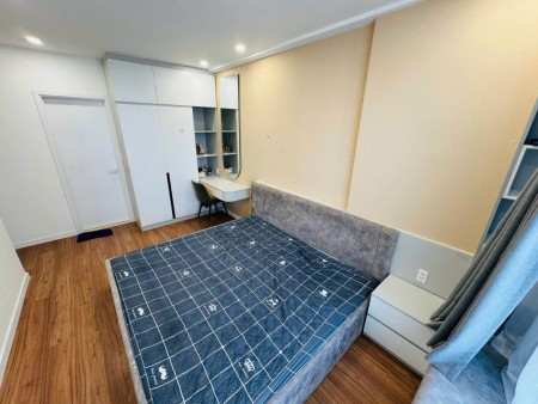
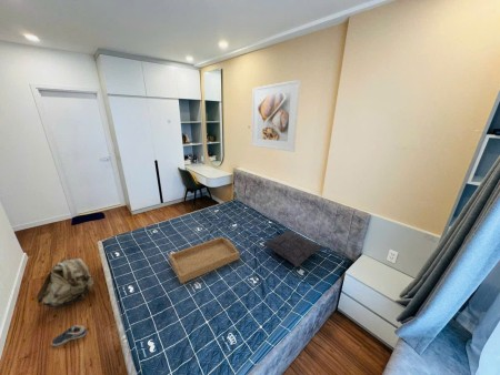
+ serving tray (204, 255)
+ pillow (292, 245)
+ sneaker (69, 333)
+ backpack (63, 281)
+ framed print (272, 118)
